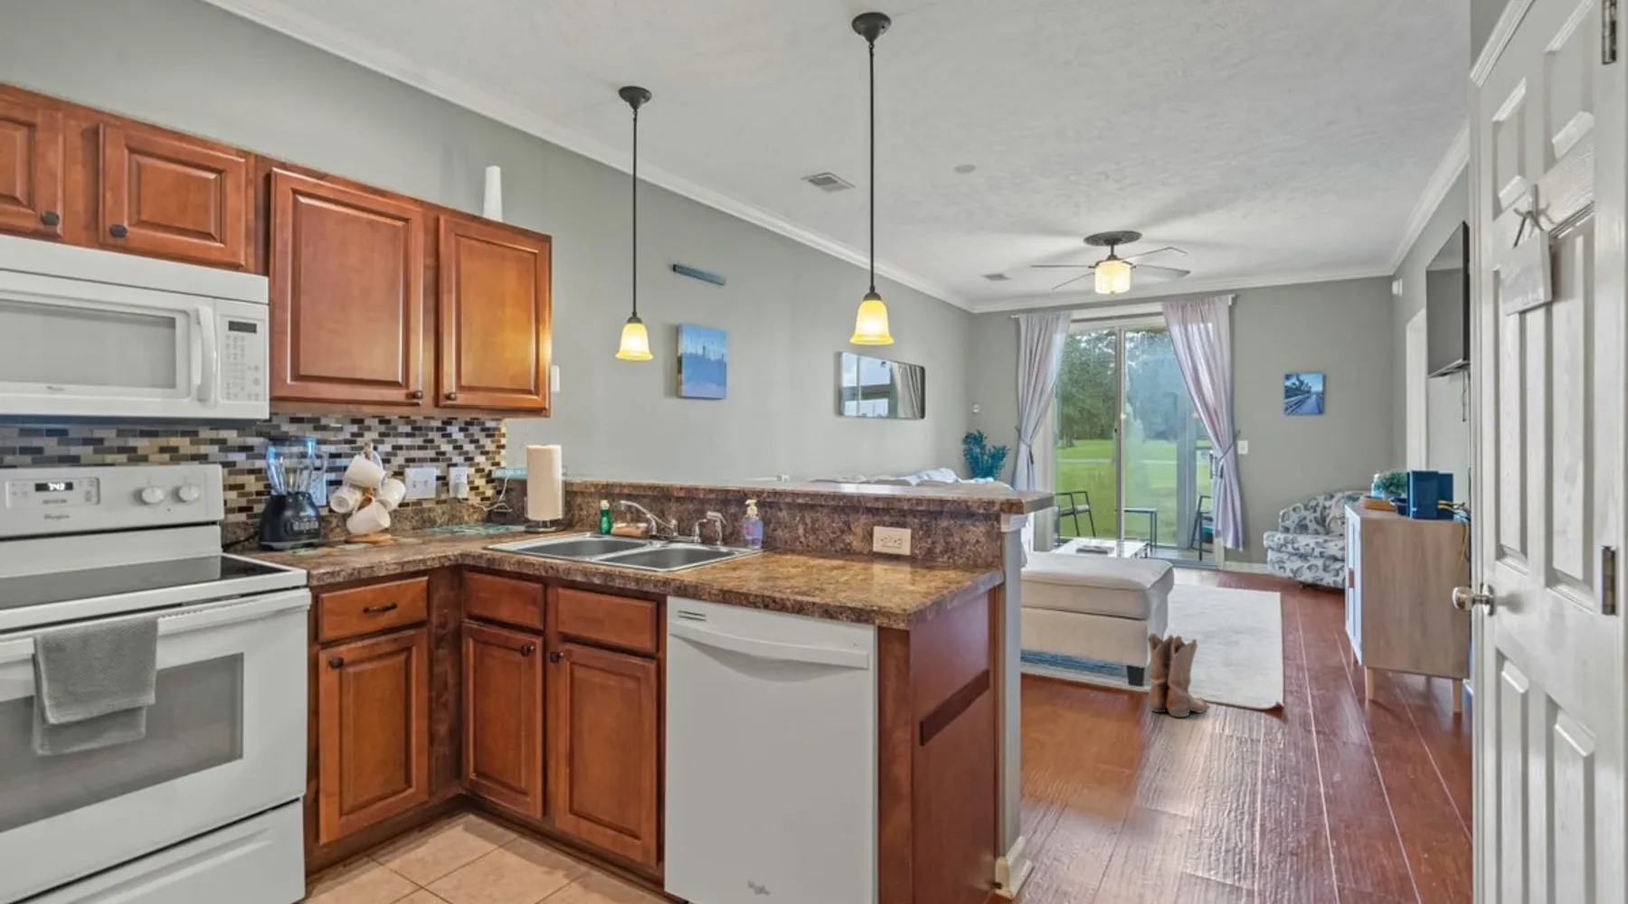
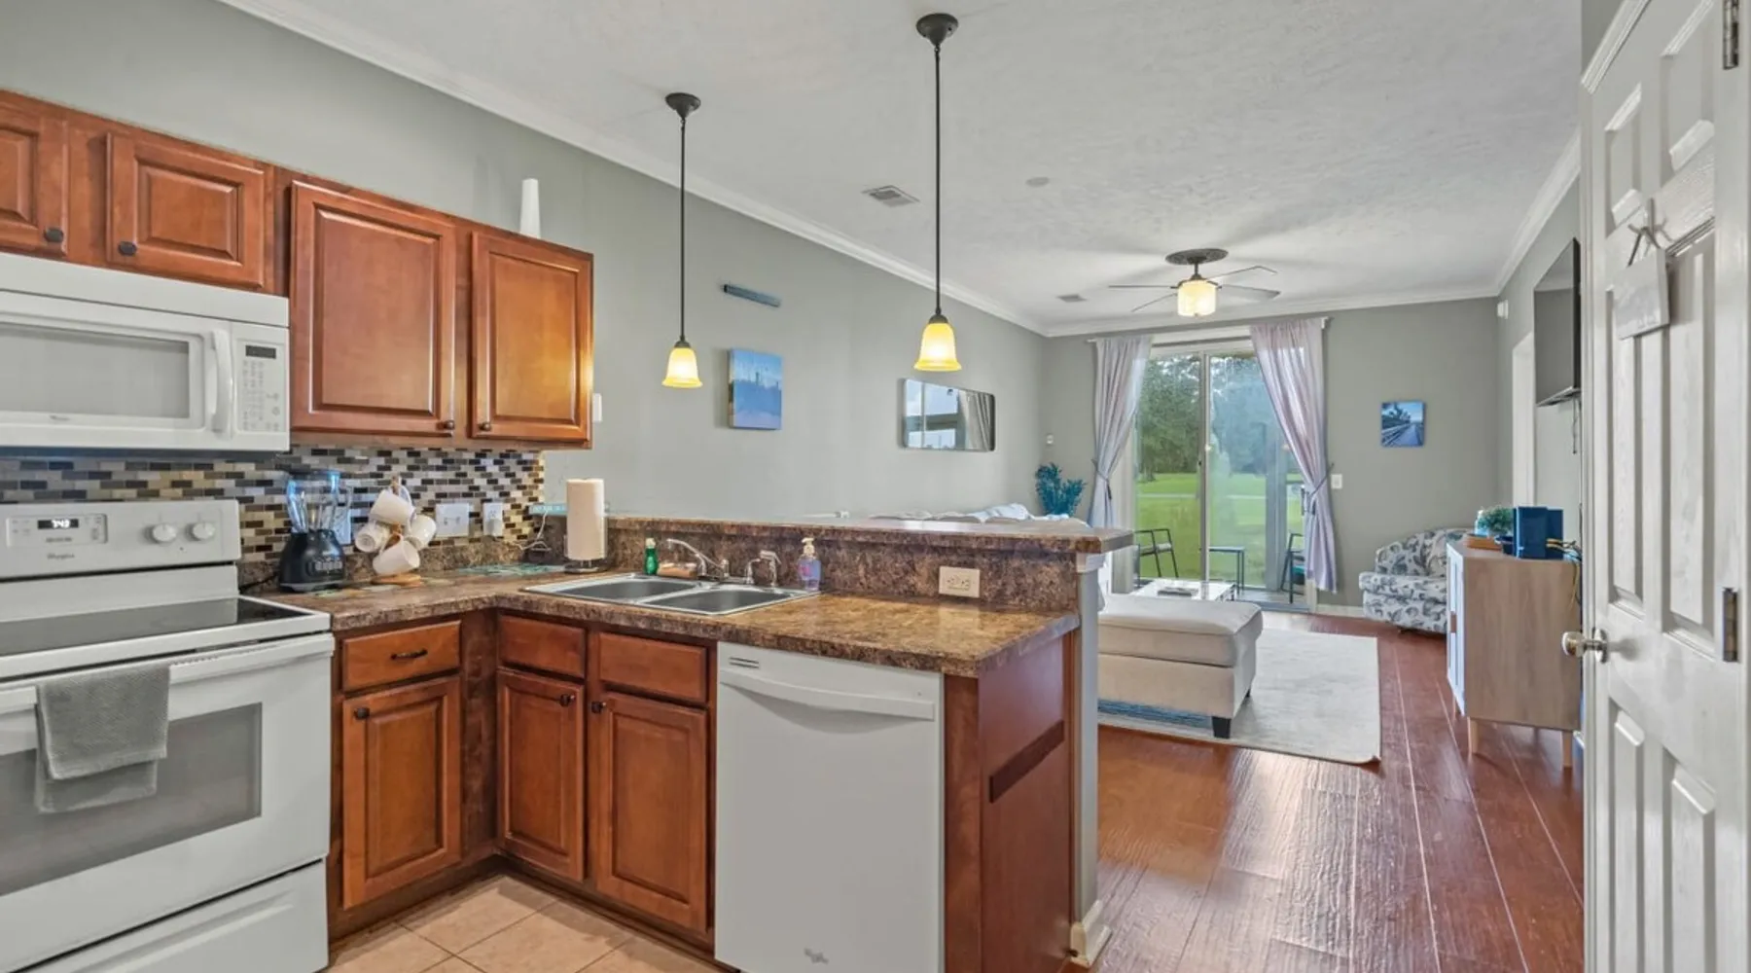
- boots (1177, 670)
